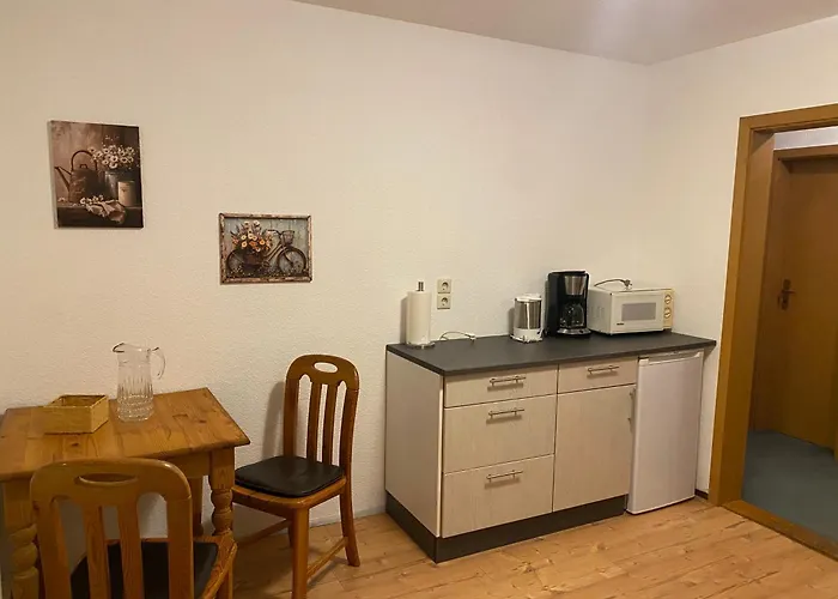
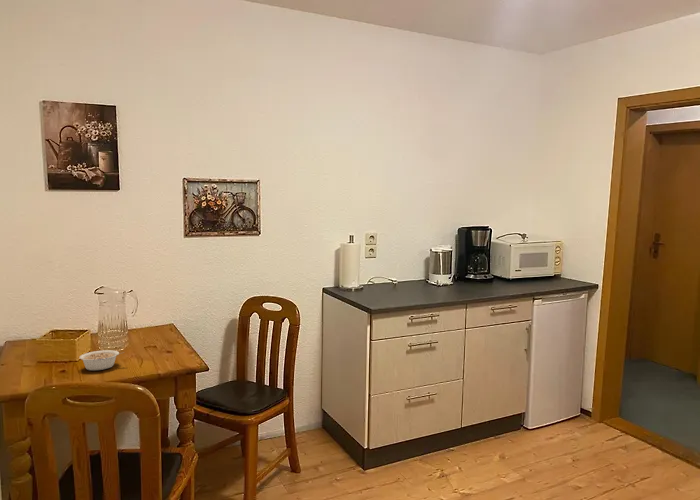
+ legume (101, 359)
